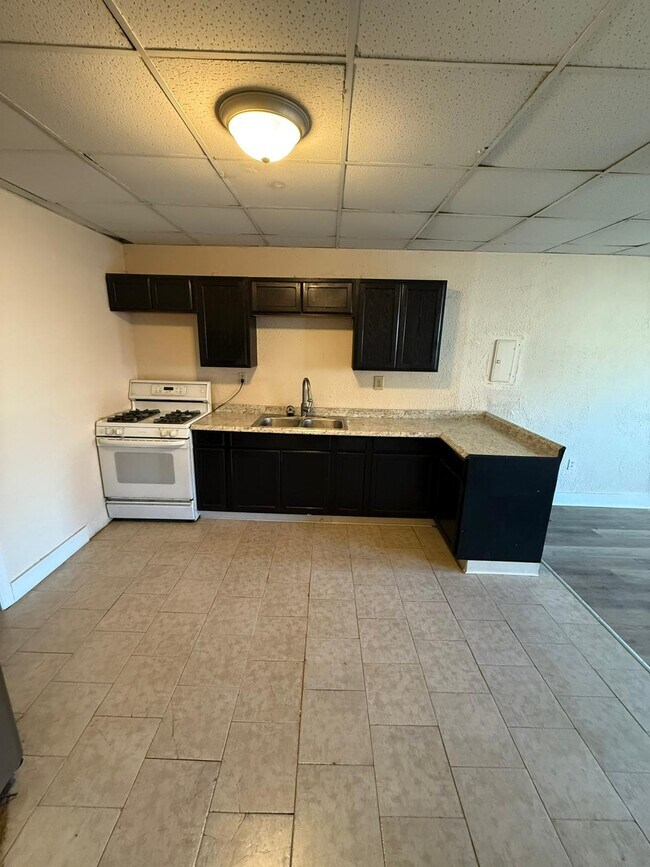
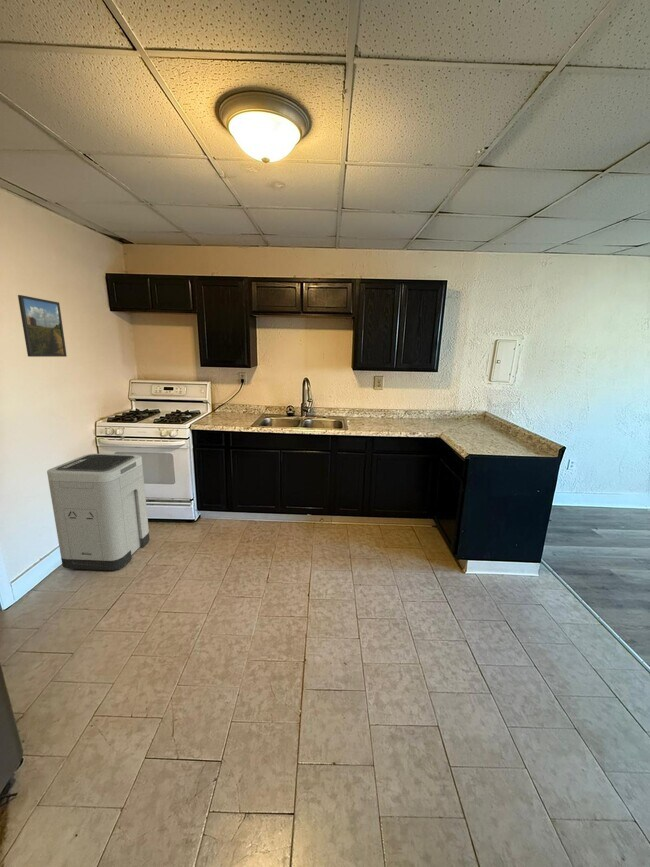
+ trash can (103, 508)
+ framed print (44, 328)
